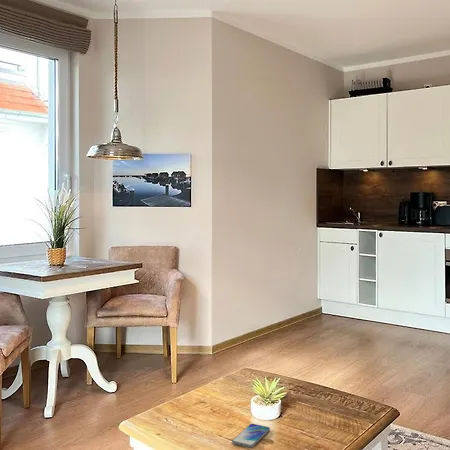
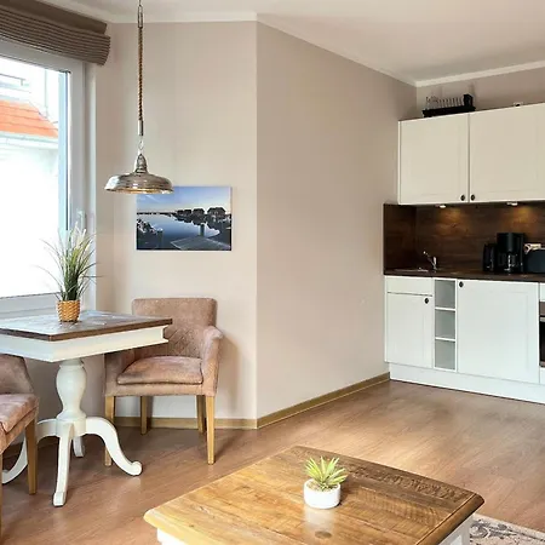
- smartphone (251, 435)
